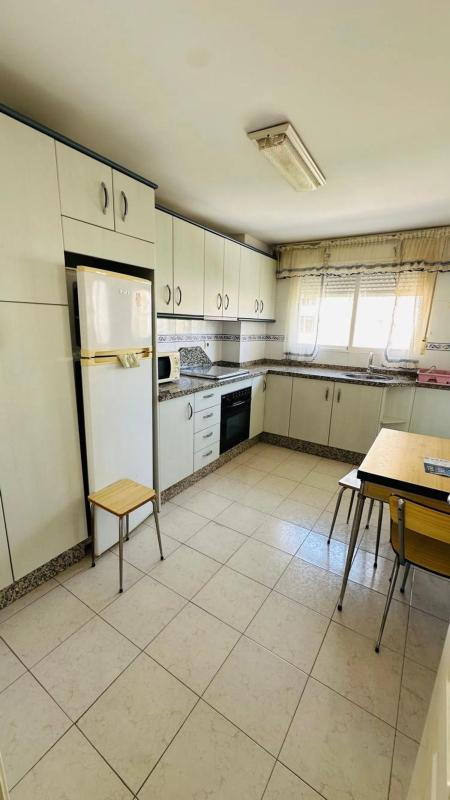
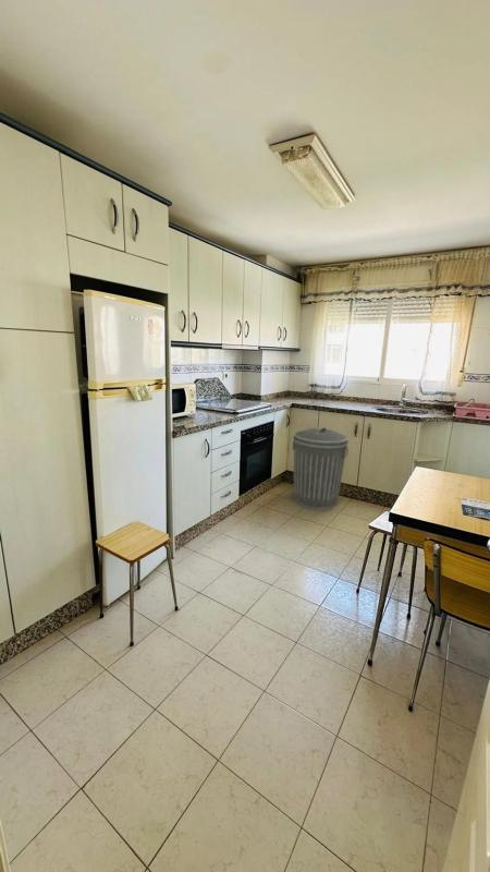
+ trash can (318, 464)
